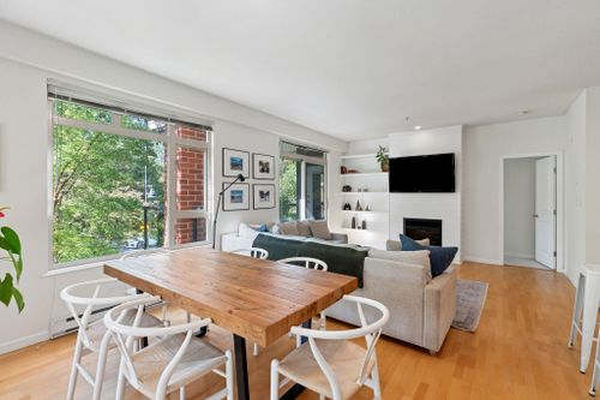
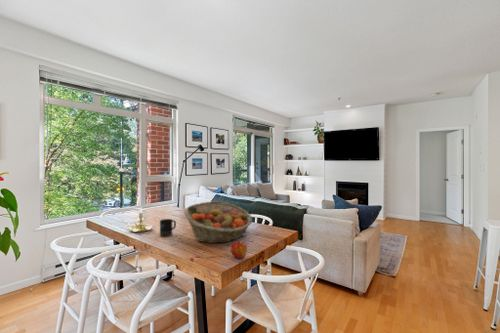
+ mug (168, 226)
+ candle holder (139, 218)
+ fruit basket (219, 220)
+ apple (238, 249)
